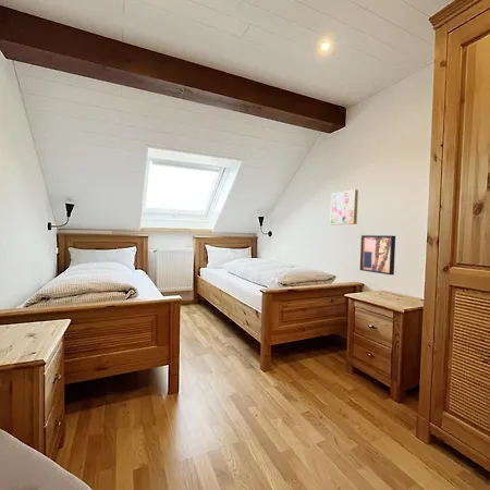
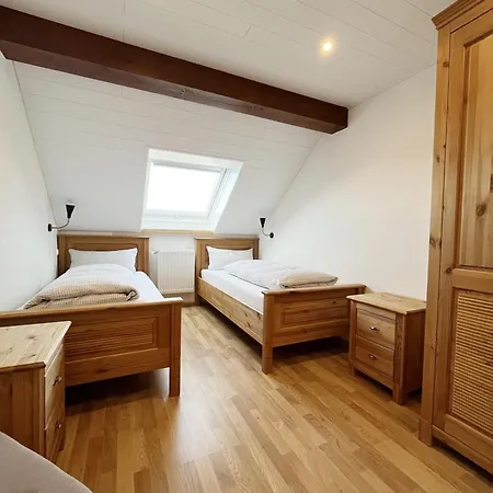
- wall art (376, 254)
- wall art (343, 208)
